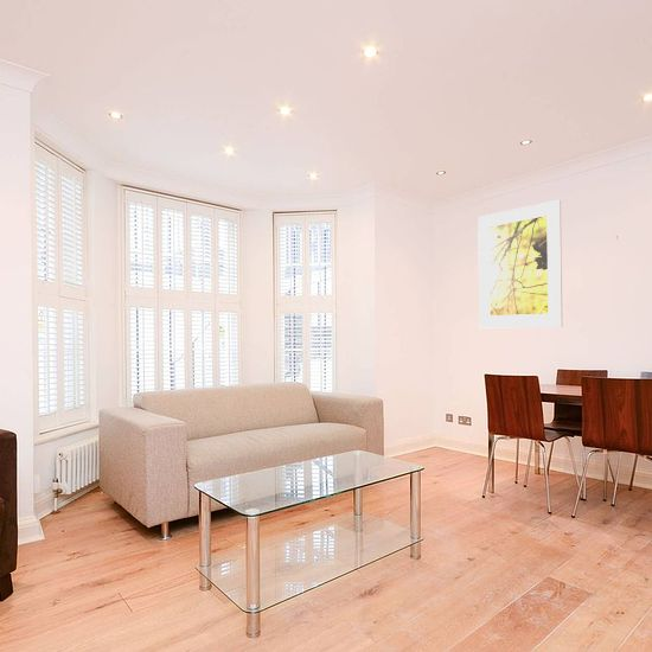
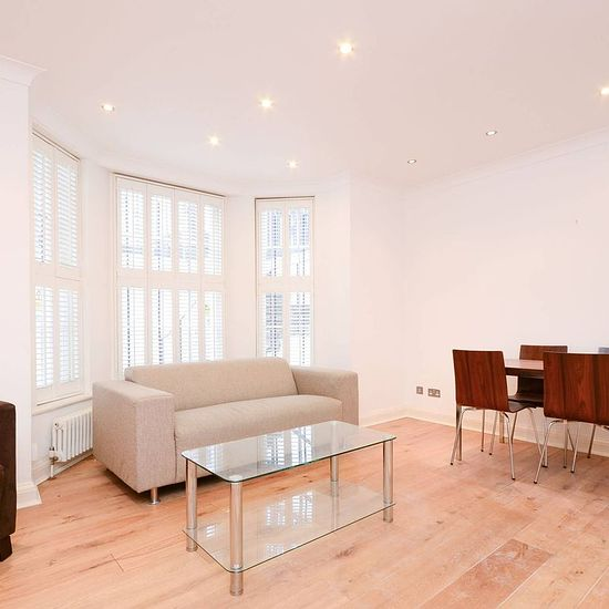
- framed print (517, 268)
